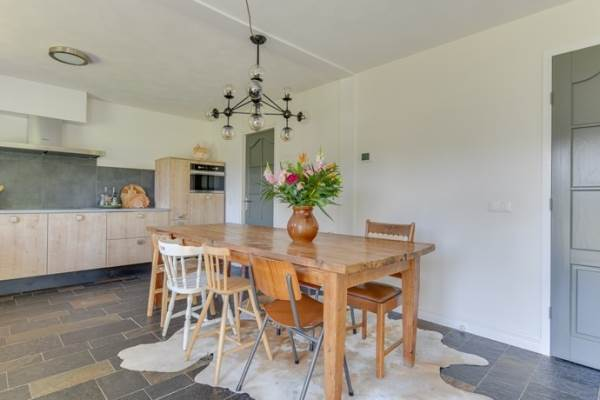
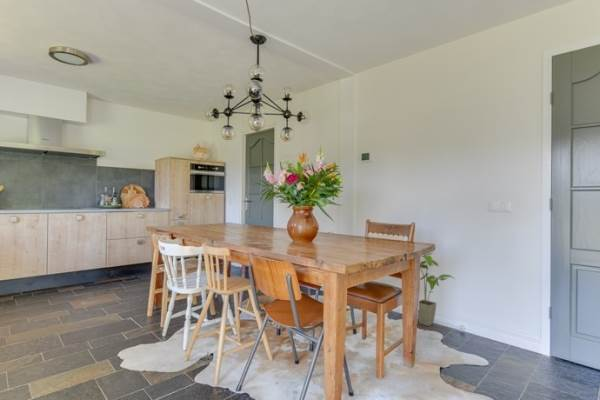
+ house plant (431, 288)
